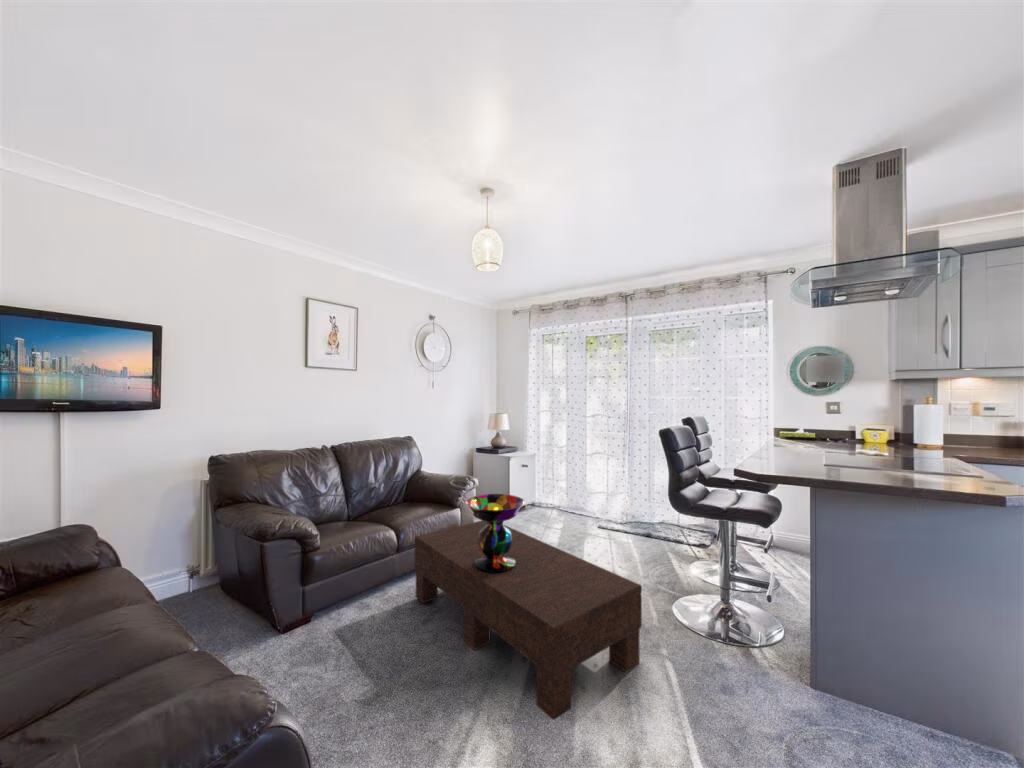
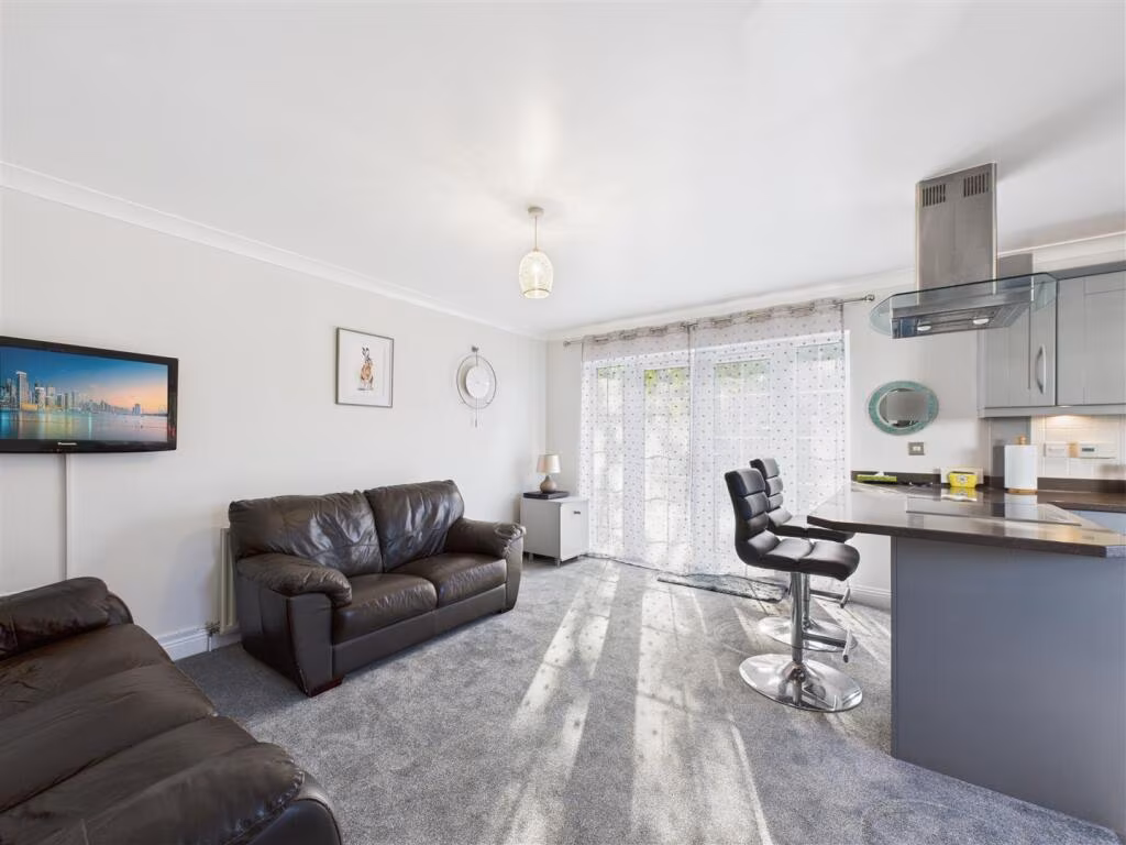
- coffee table (512, 591)
- decorative bowl (495, 532)
